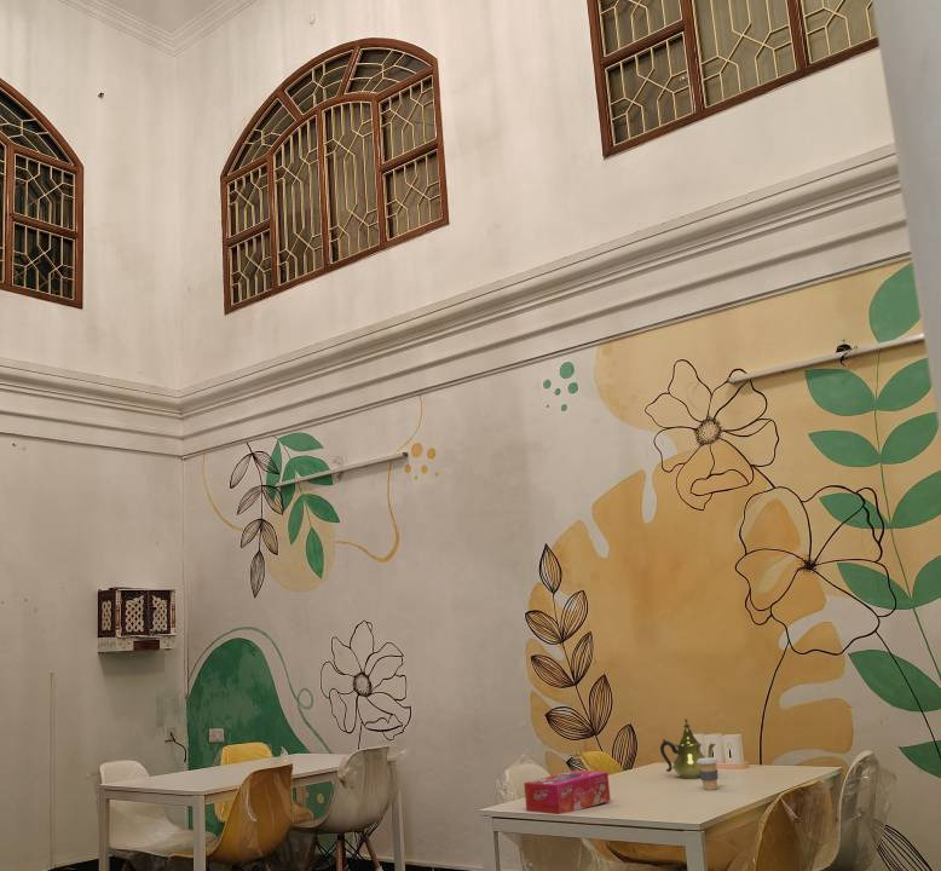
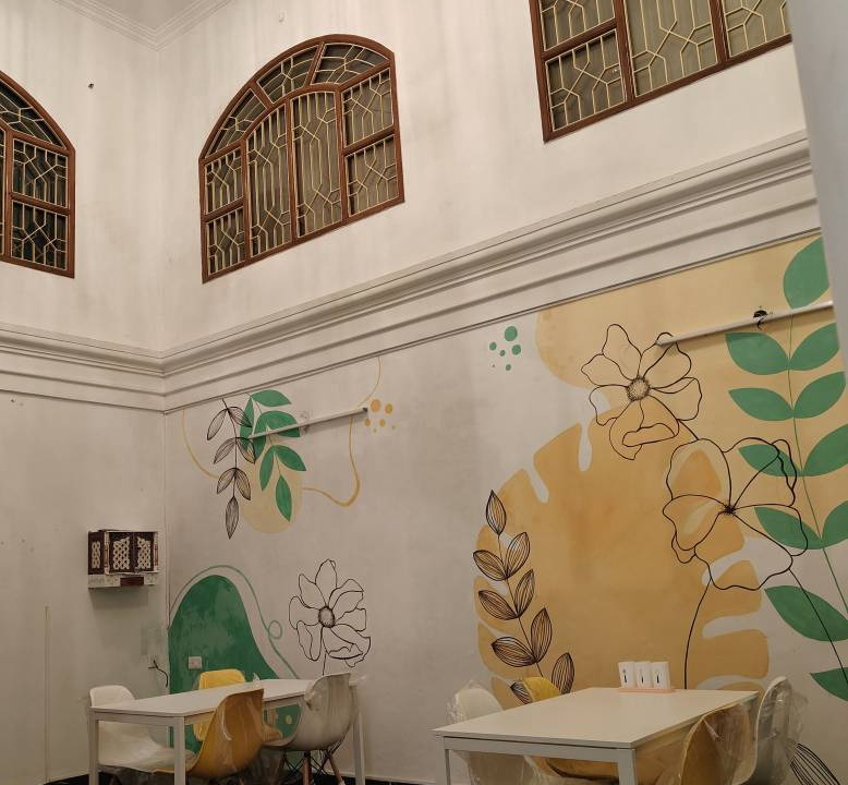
- teapot (687, 746)
- tissue box (567, 791)
- coffee cup (708, 773)
